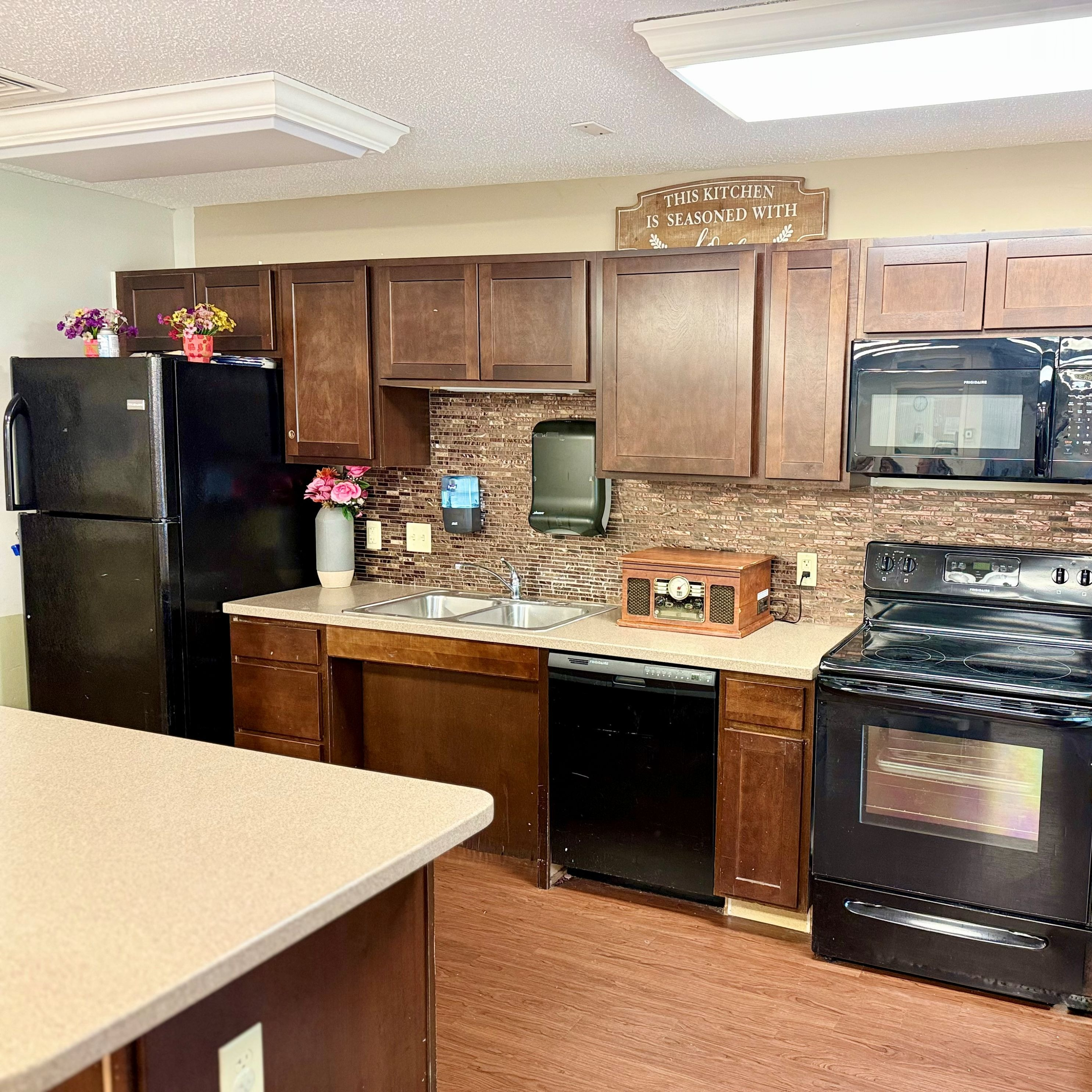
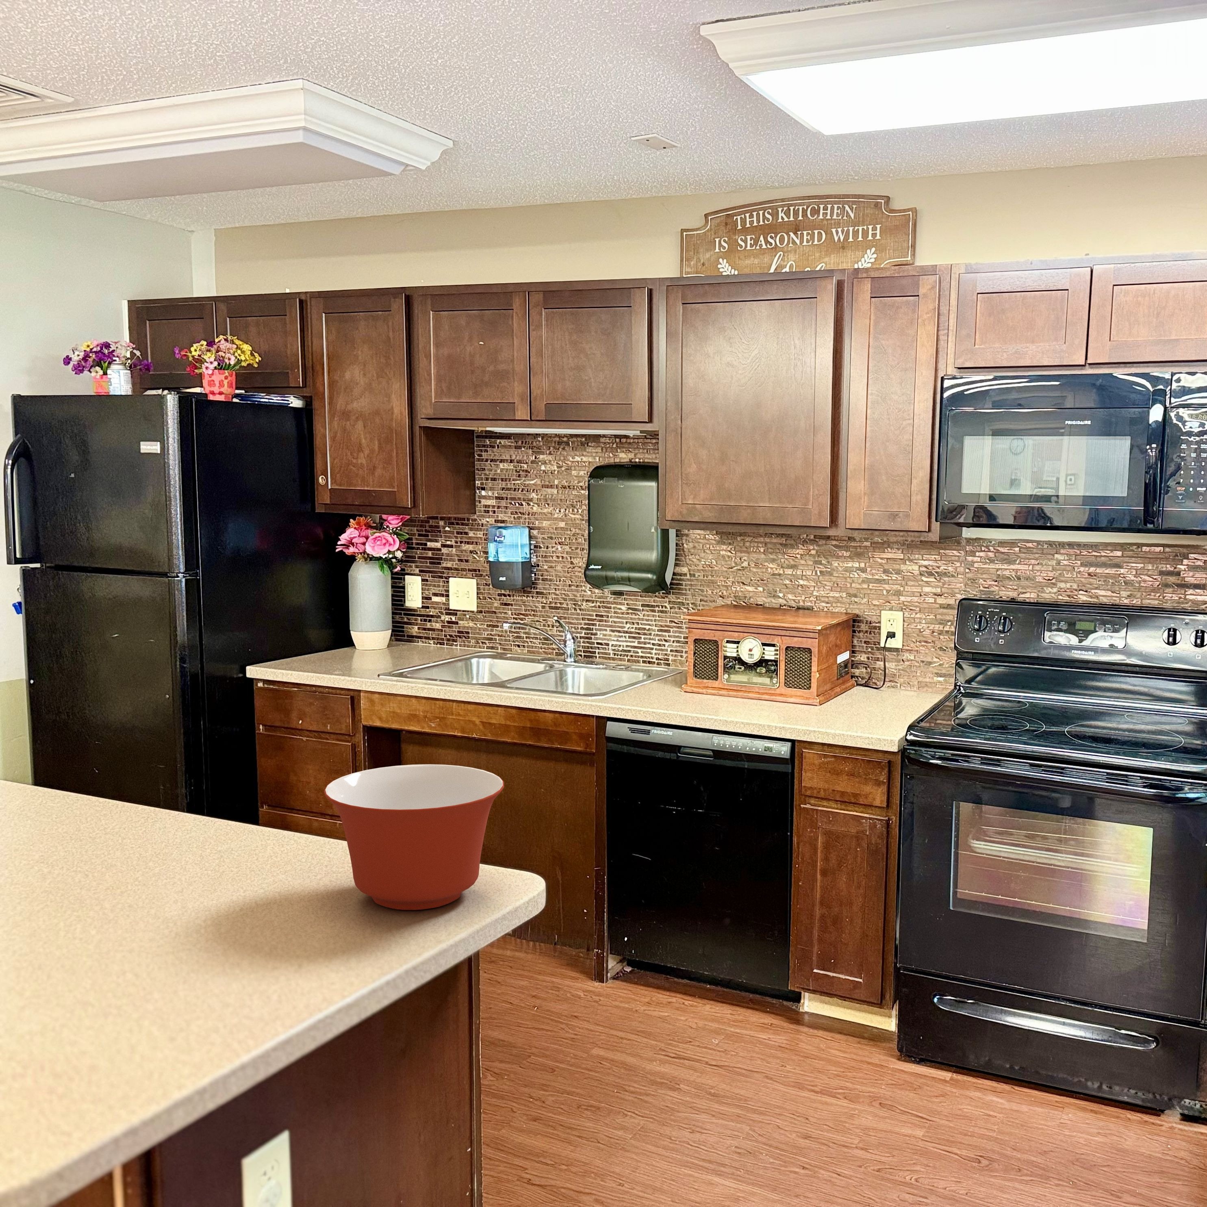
+ mixing bowl (417, 840)
